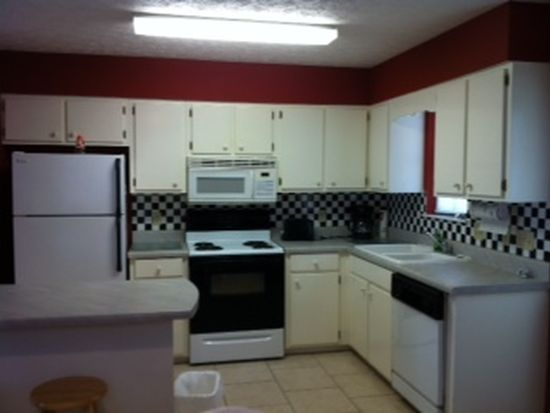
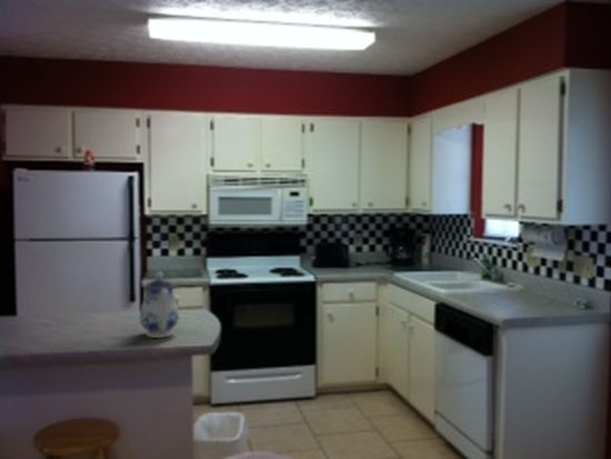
+ teapot (159, 303)
